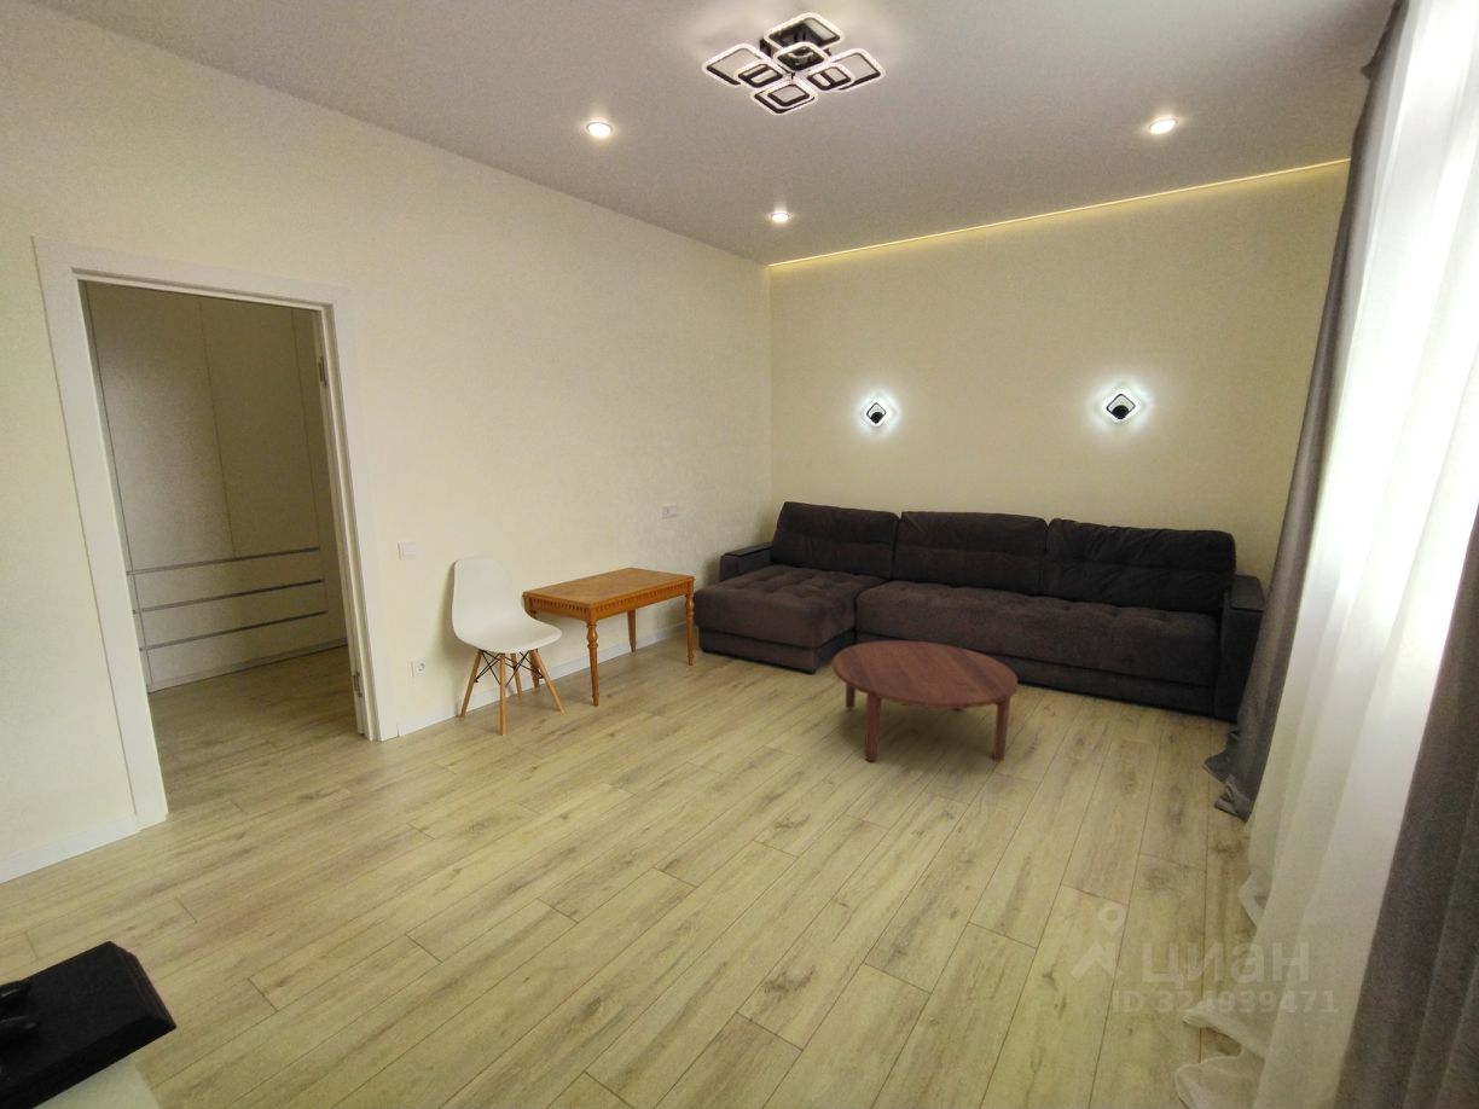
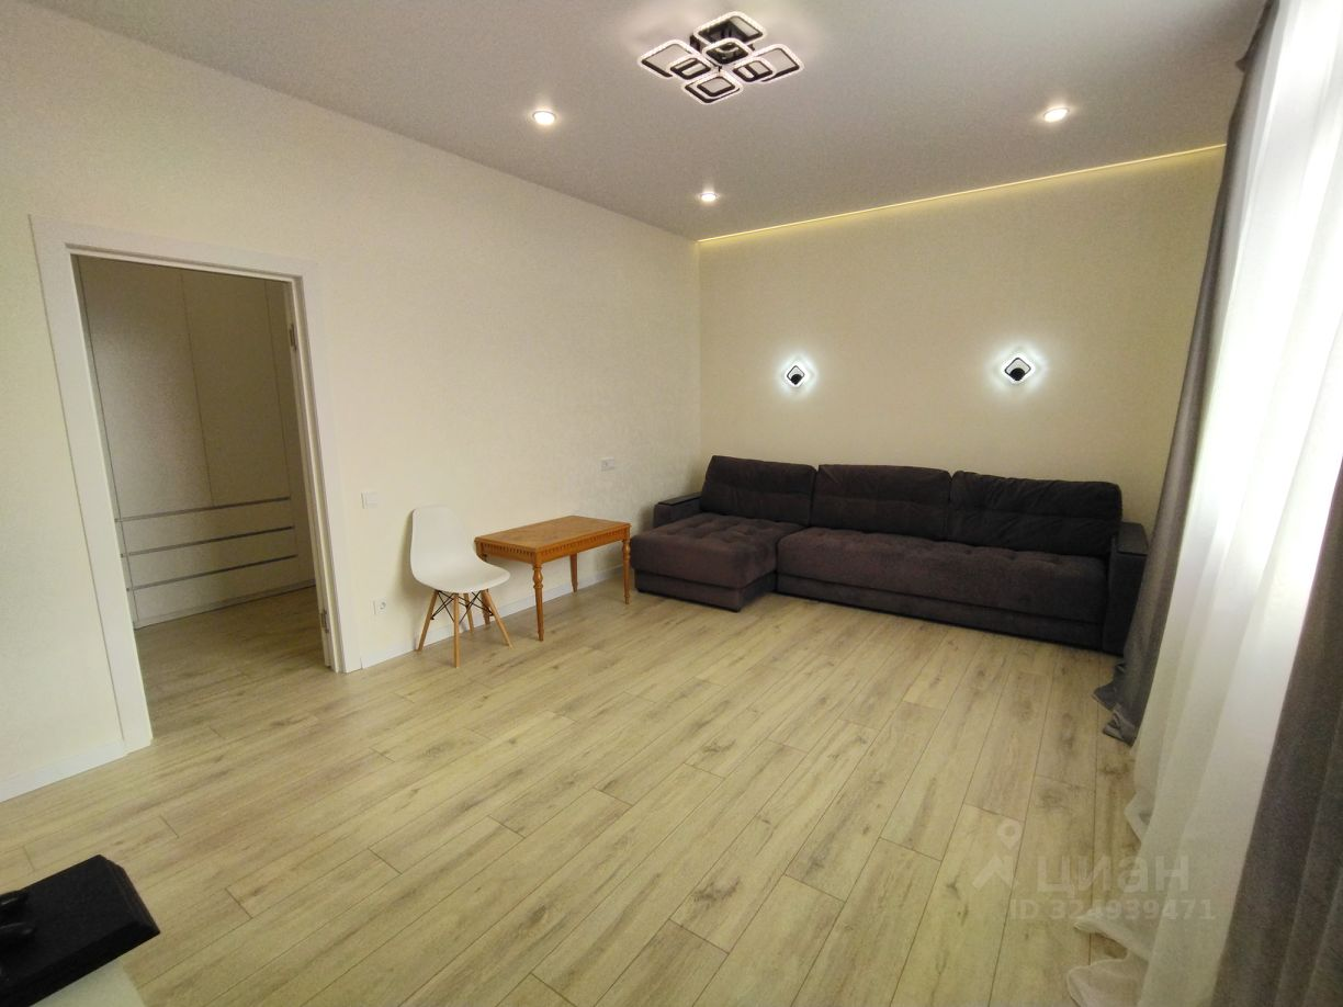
- coffee table (920, 699)
